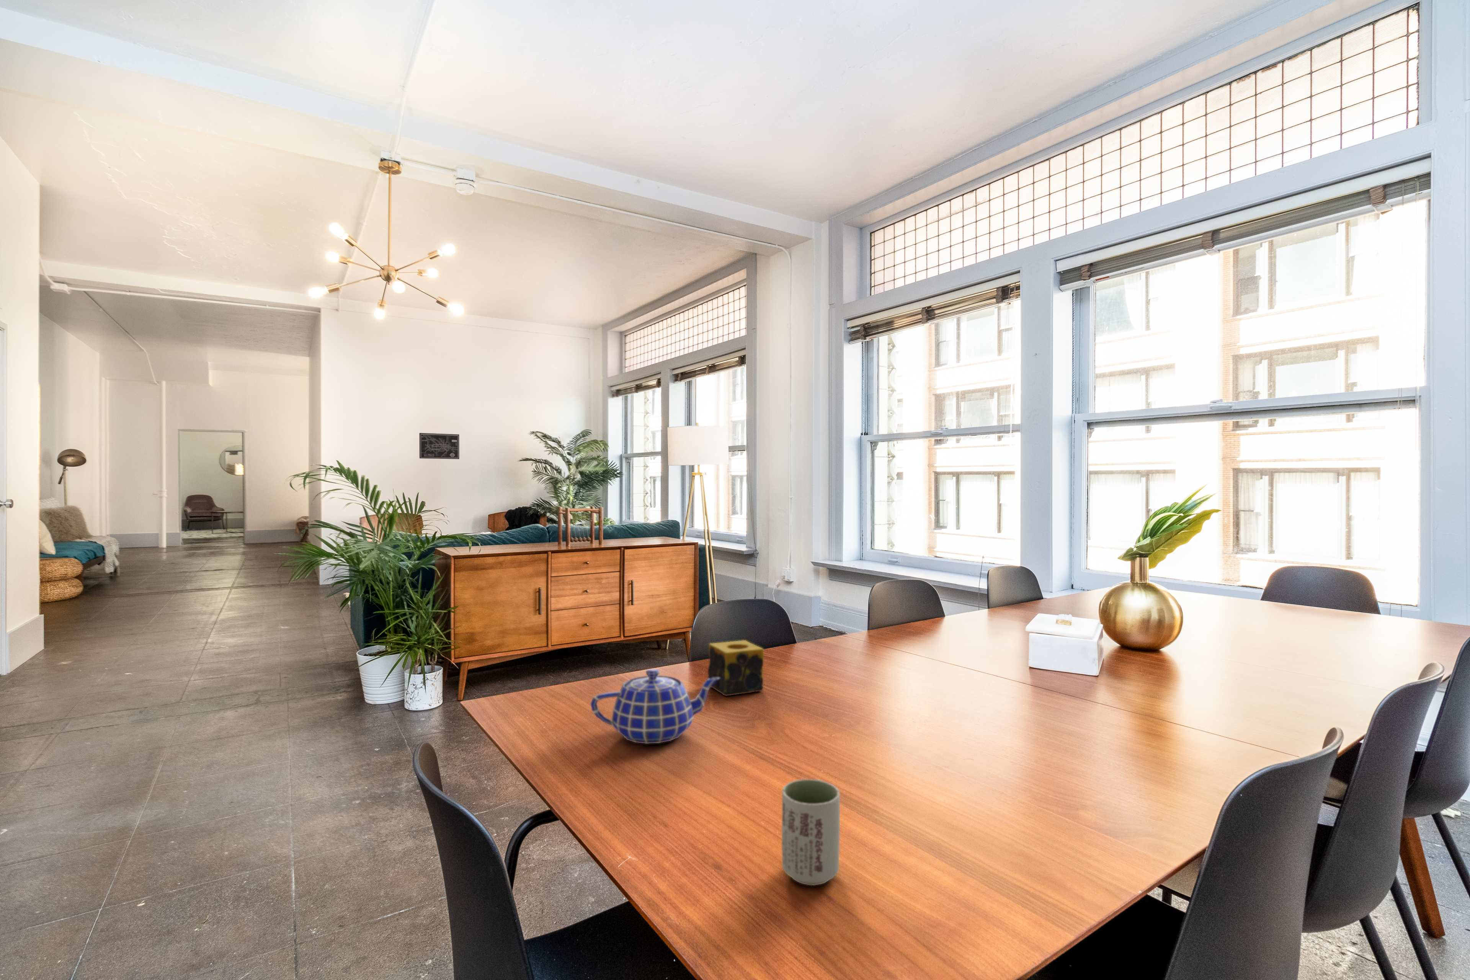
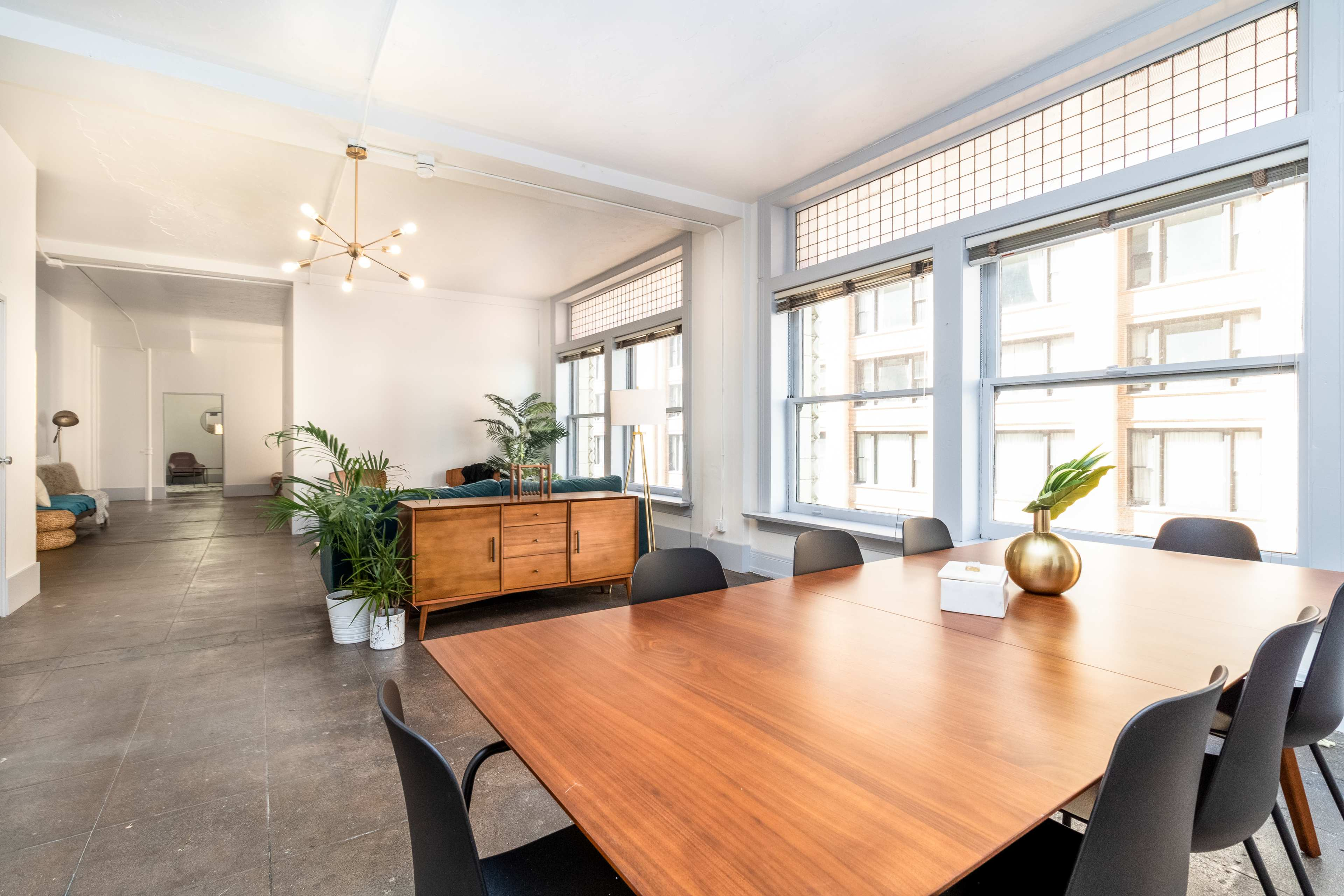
- teapot (657, 702)
- candle (735, 667)
- cup (810, 832)
- wall art (440, 446)
